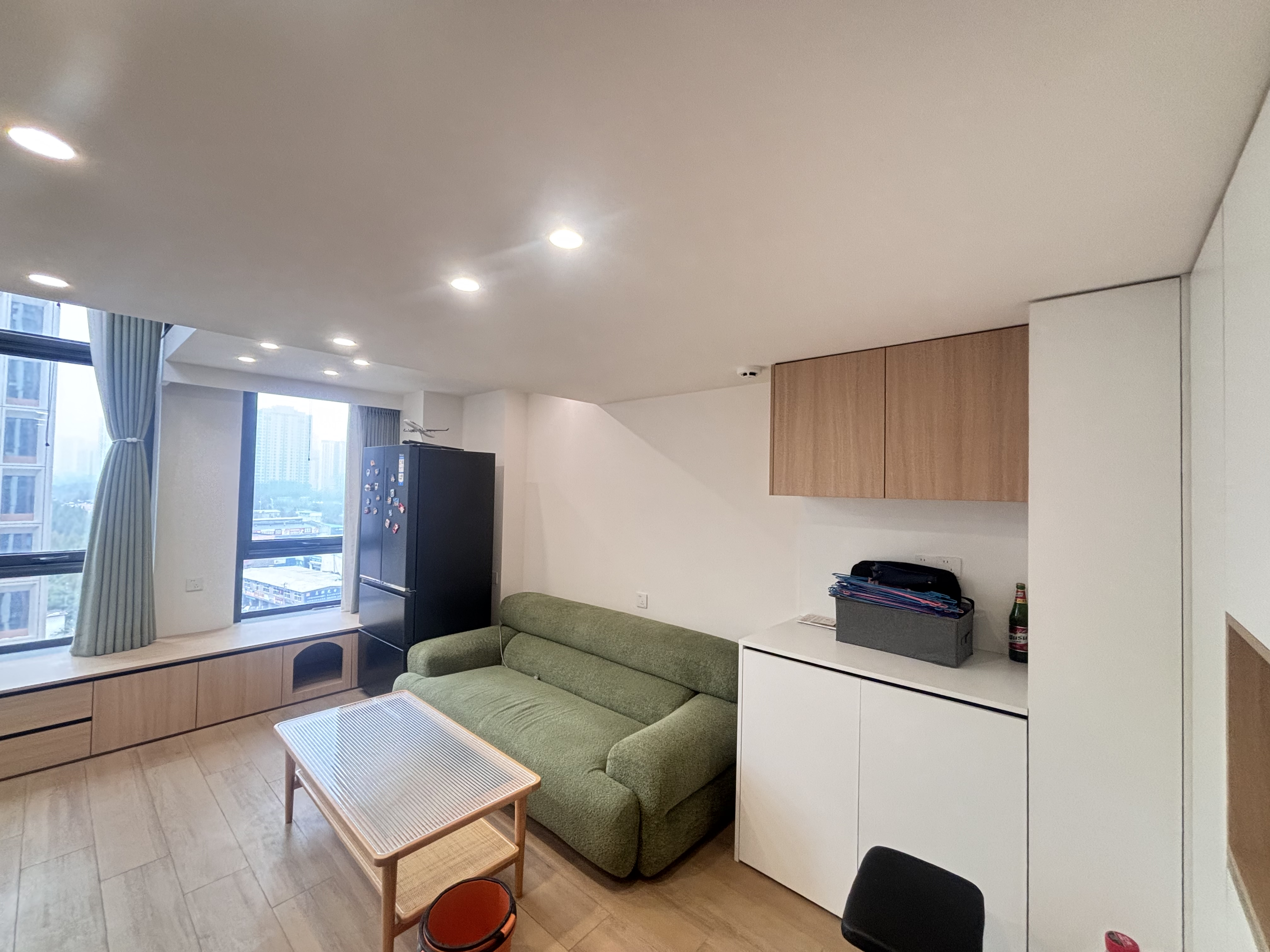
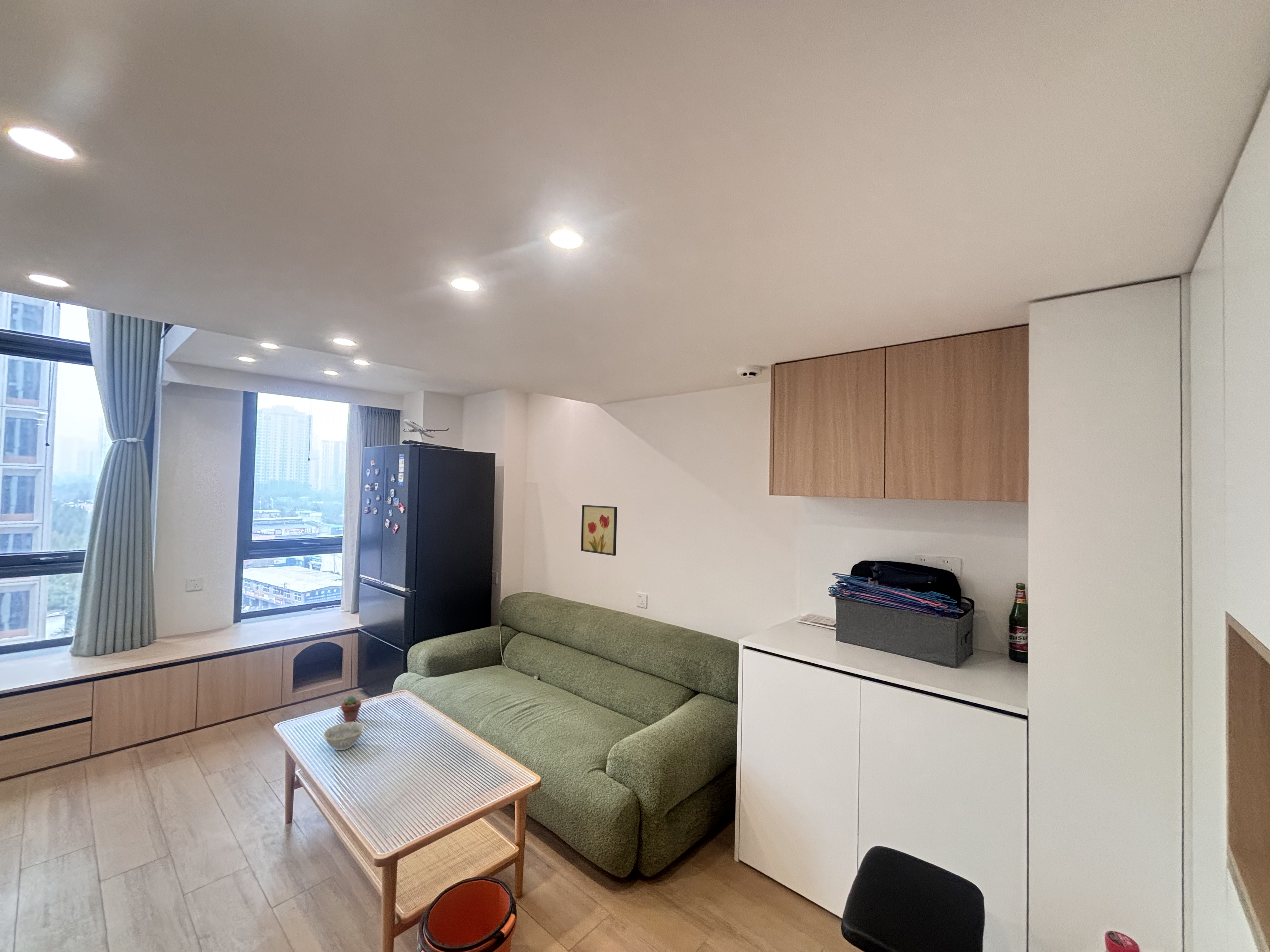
+ bowl (344, 738)
+ wall art (599, 529)
+ potted succulent (351, 708)
